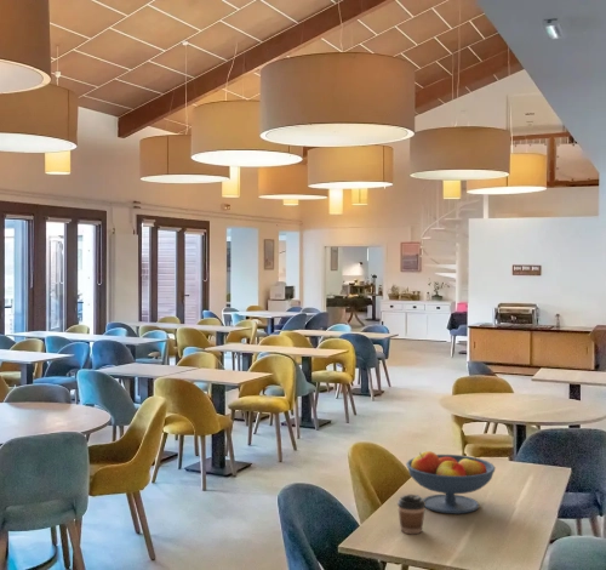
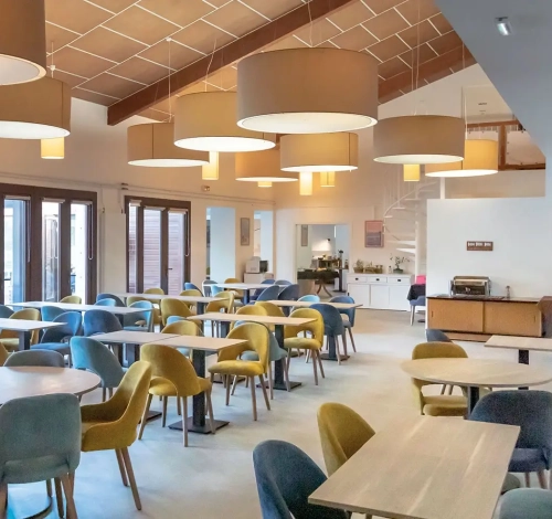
- fruit bowl (450, 478)
- coffee cup (411, 512)
